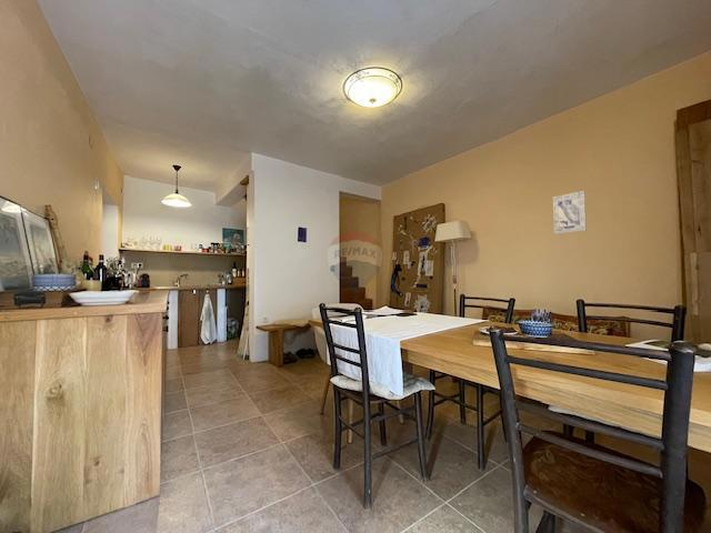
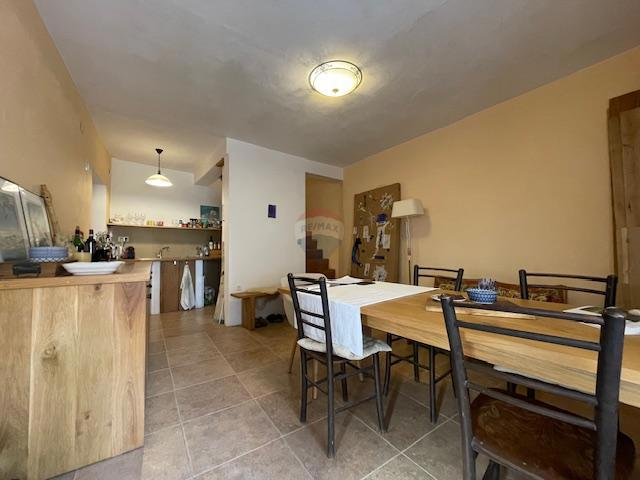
- wall art (569, 213)
